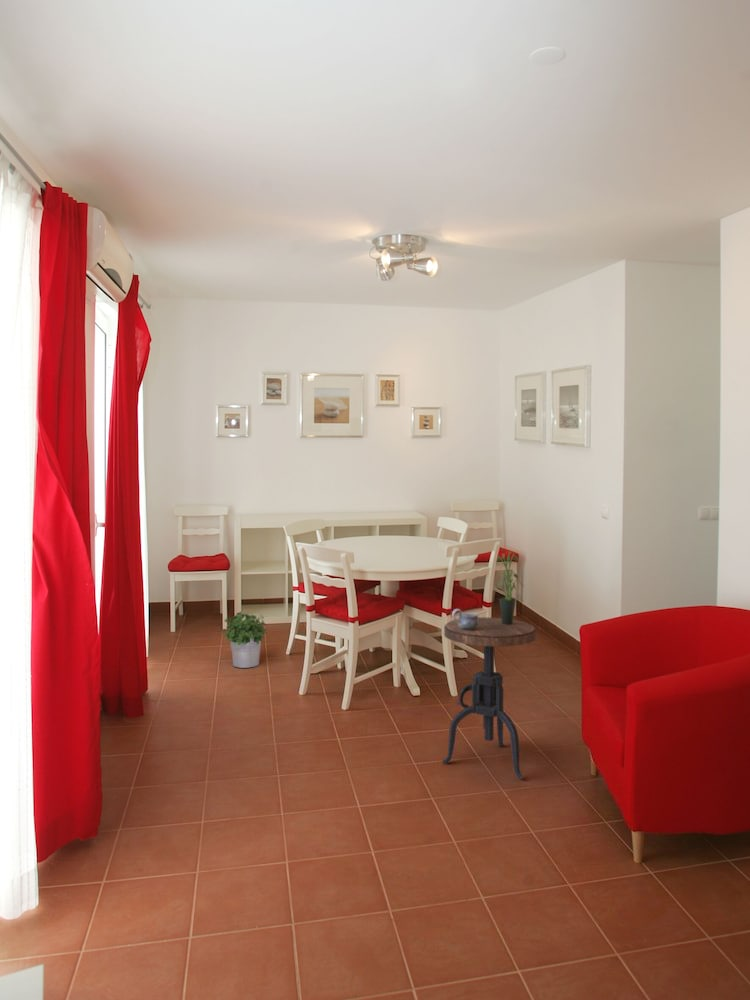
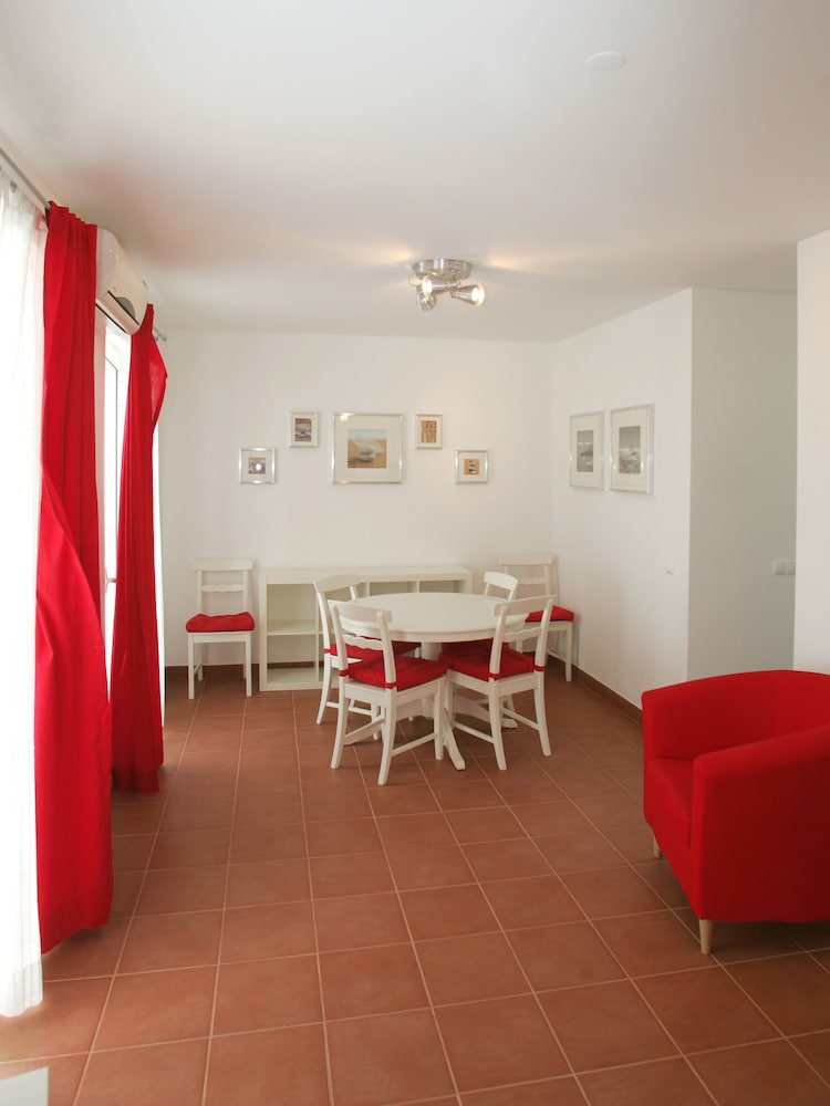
- mug (465, 618)
- potted plant (244, 638)
- potted plant (508, 586)
- side table (489, 694)
